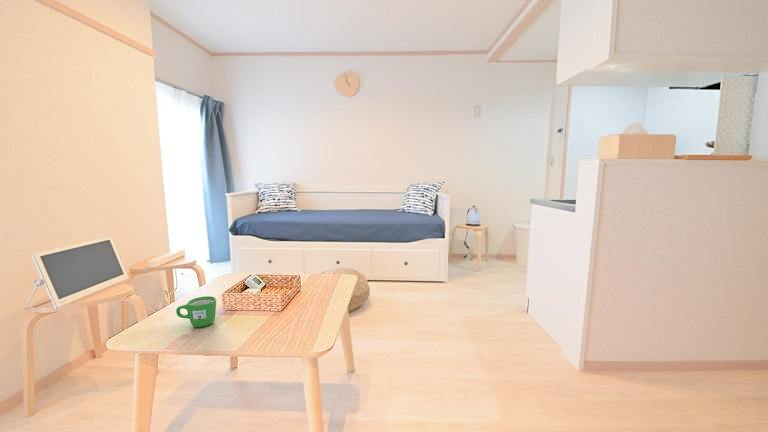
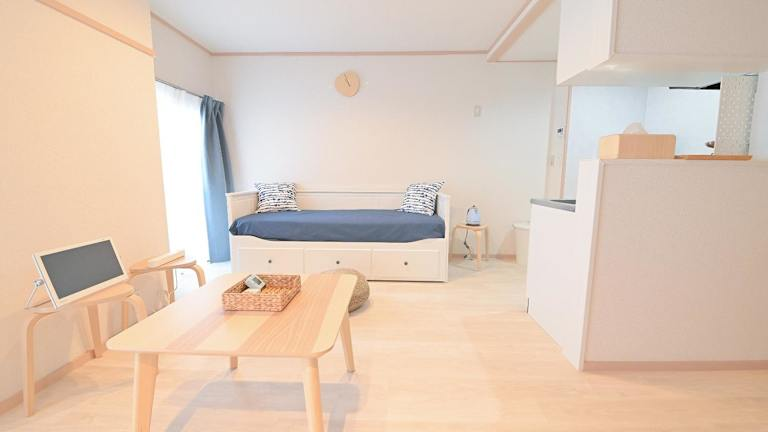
- mug (196, 312)
